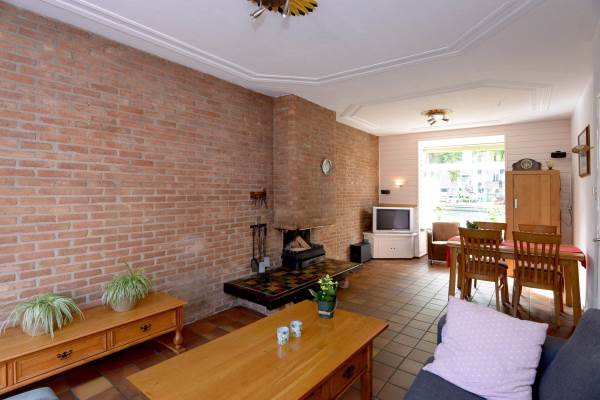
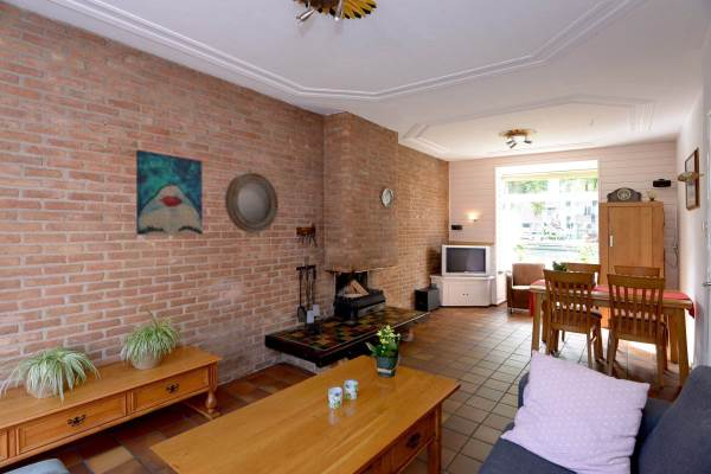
+ home mirror (252, 203)
+ wall art (171, 194)
